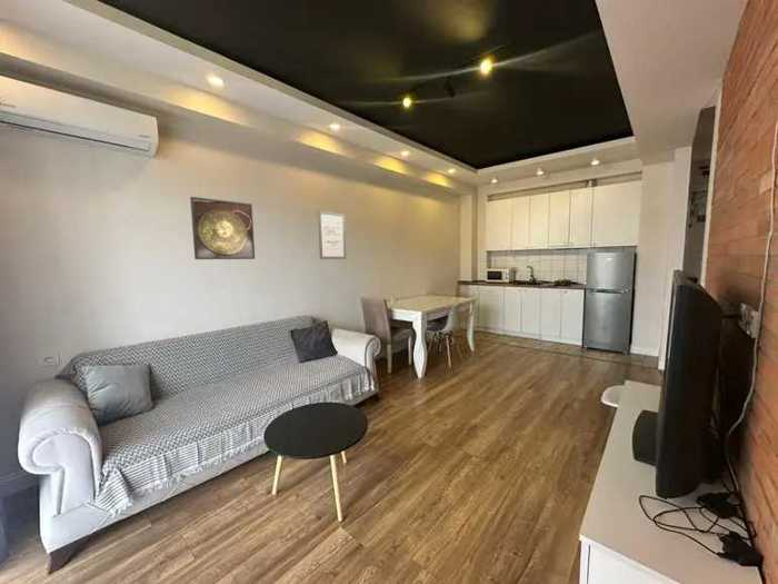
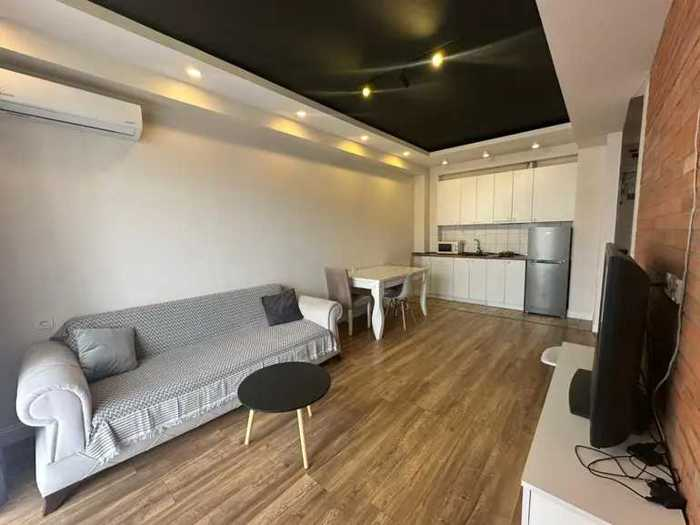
- wall art (332, 236)
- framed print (225, 229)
